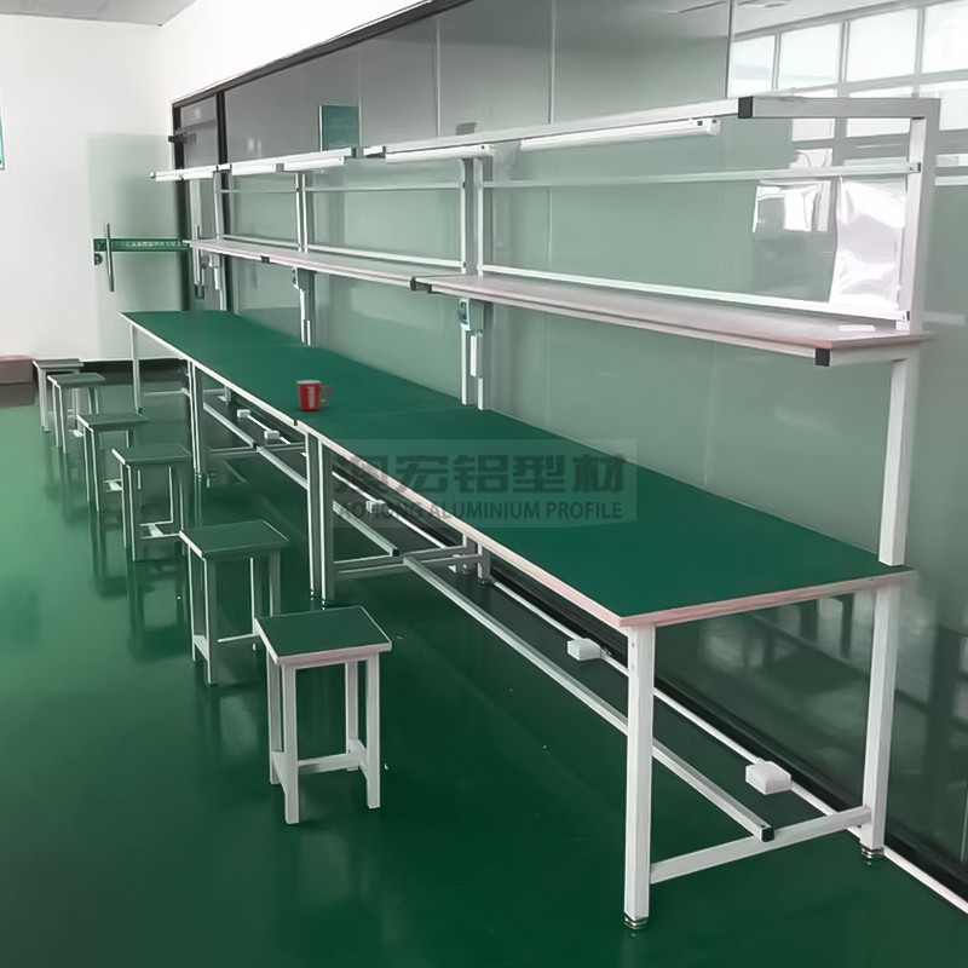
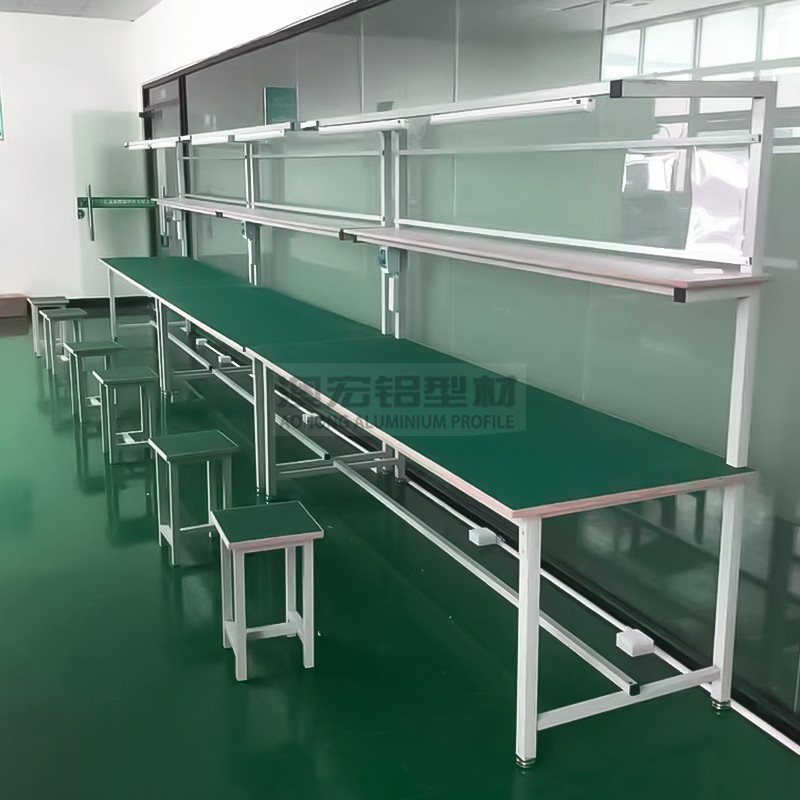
- mug (315, 394)
